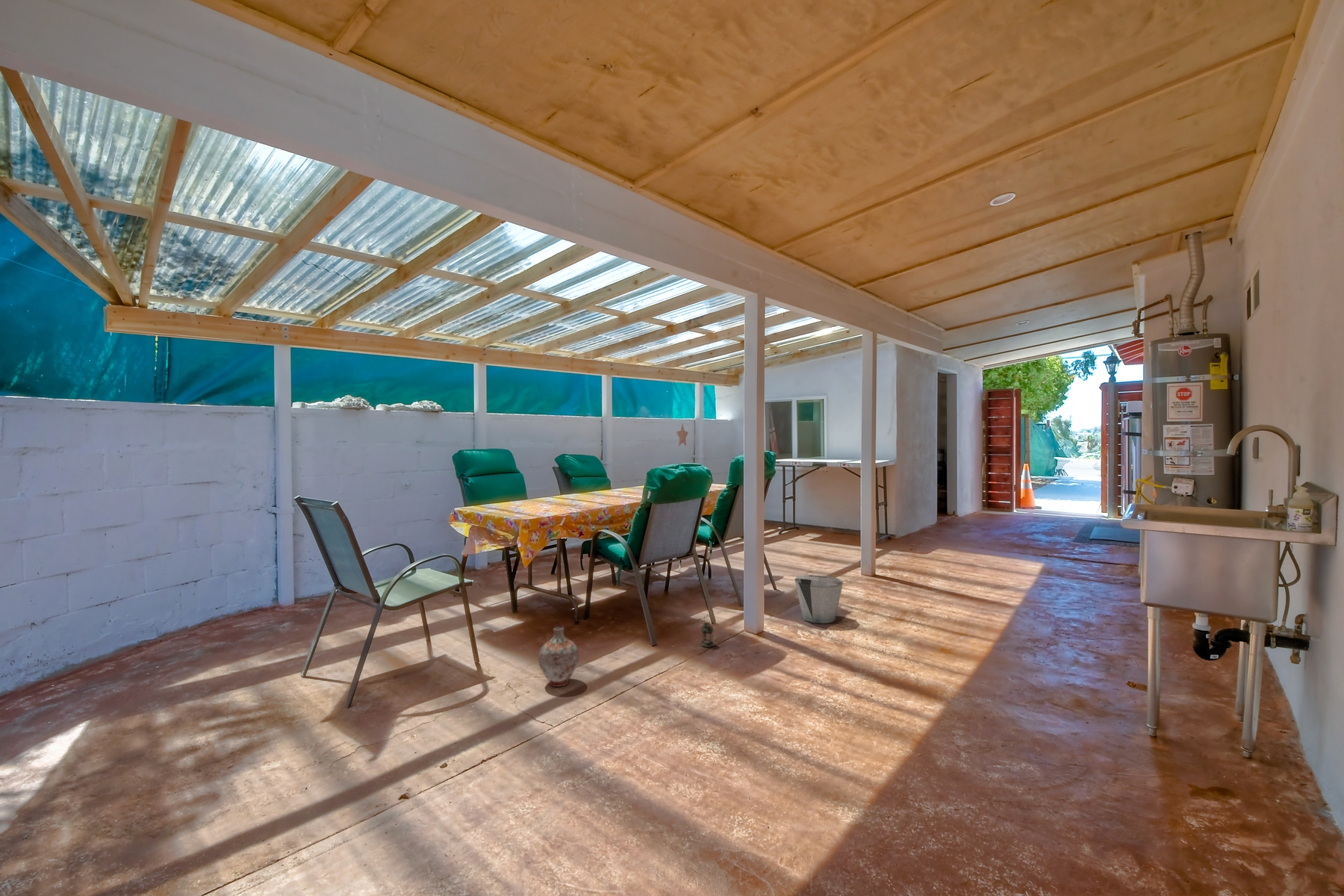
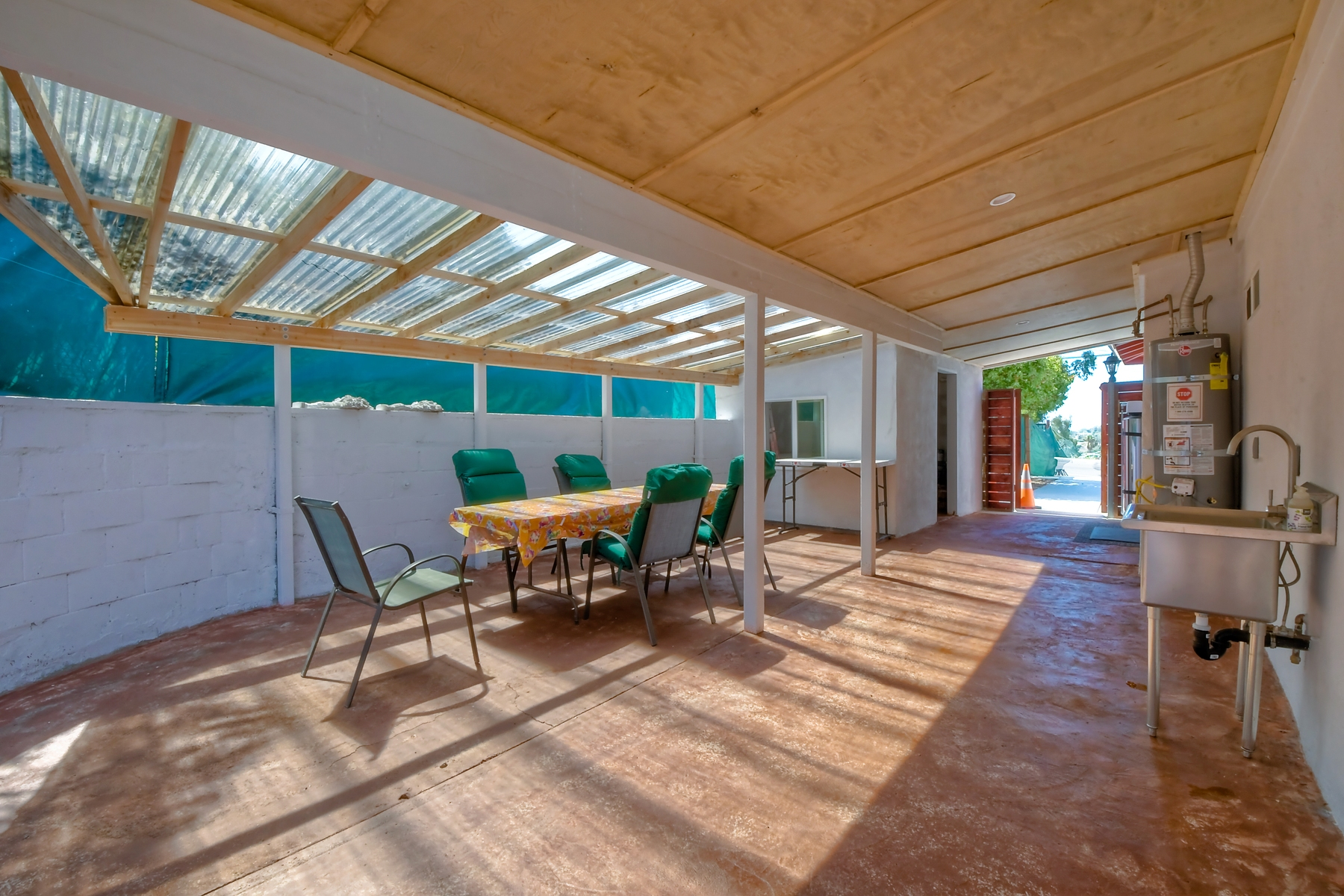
- decorative star (682, 435)
- lantern (704, 618)
- bucket (818, 595)
- ceramic jug (559, 654)
